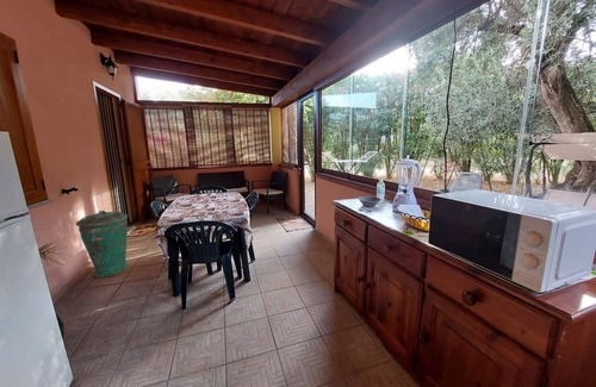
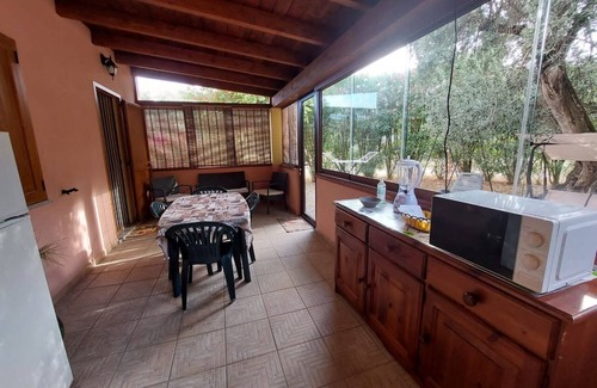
- trash can (106, 241)
